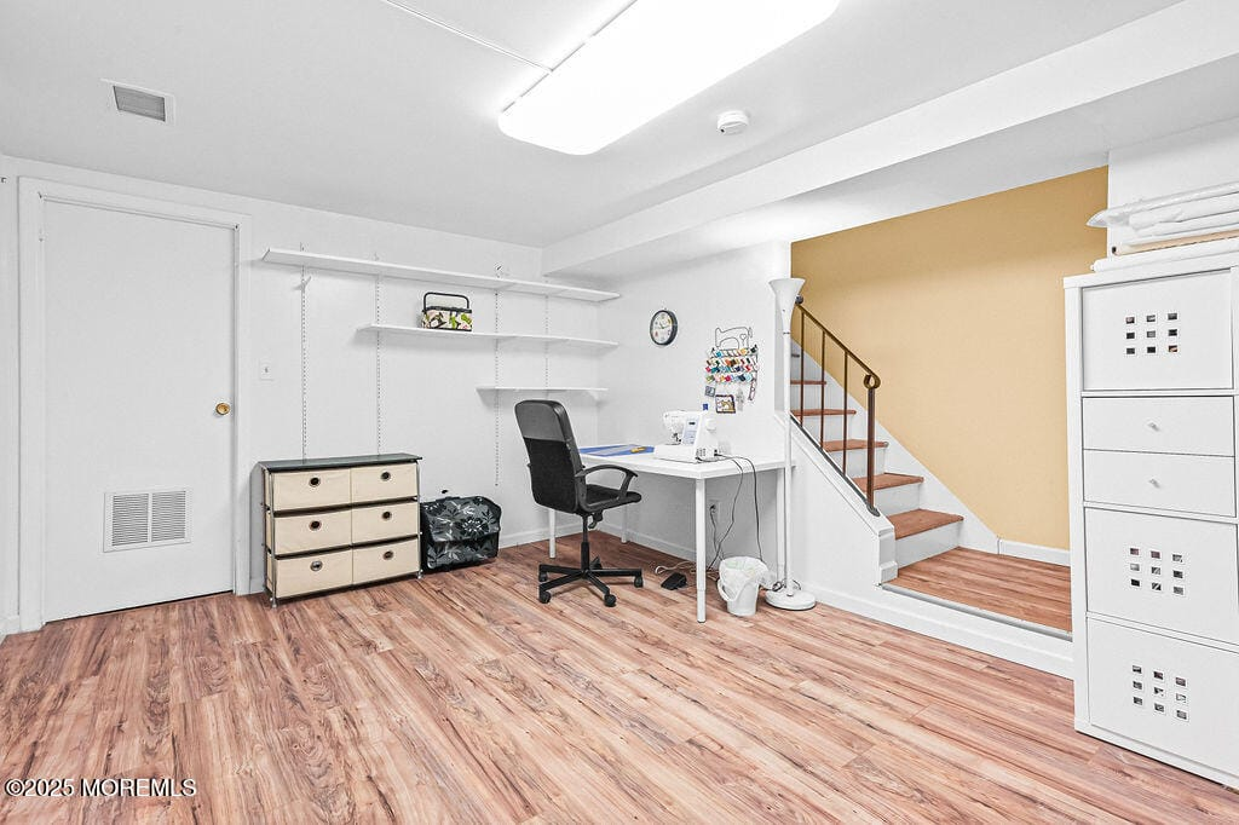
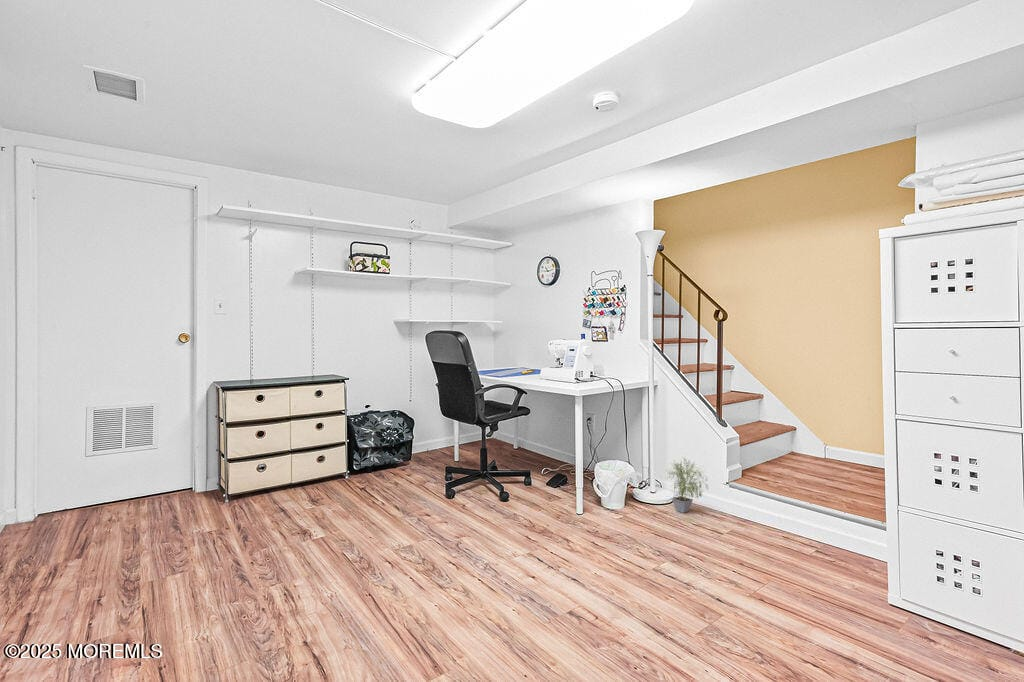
+ potted plant (686, 482)
